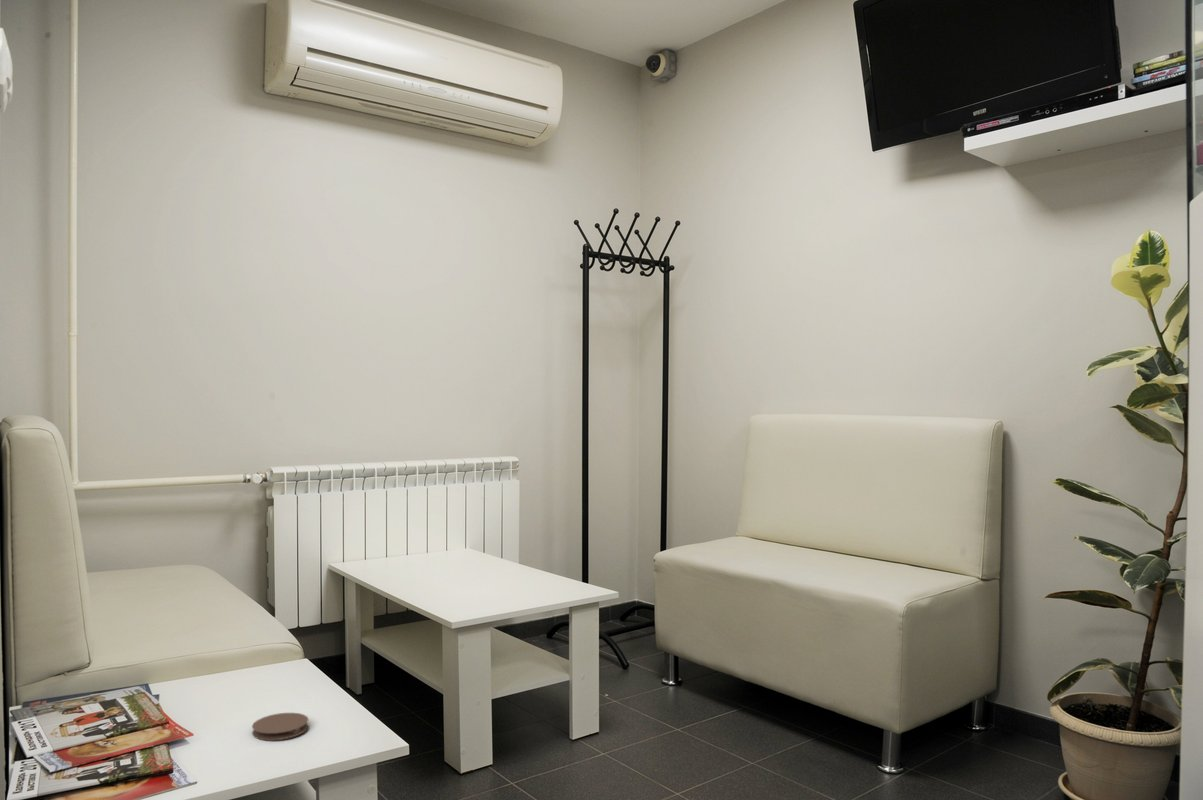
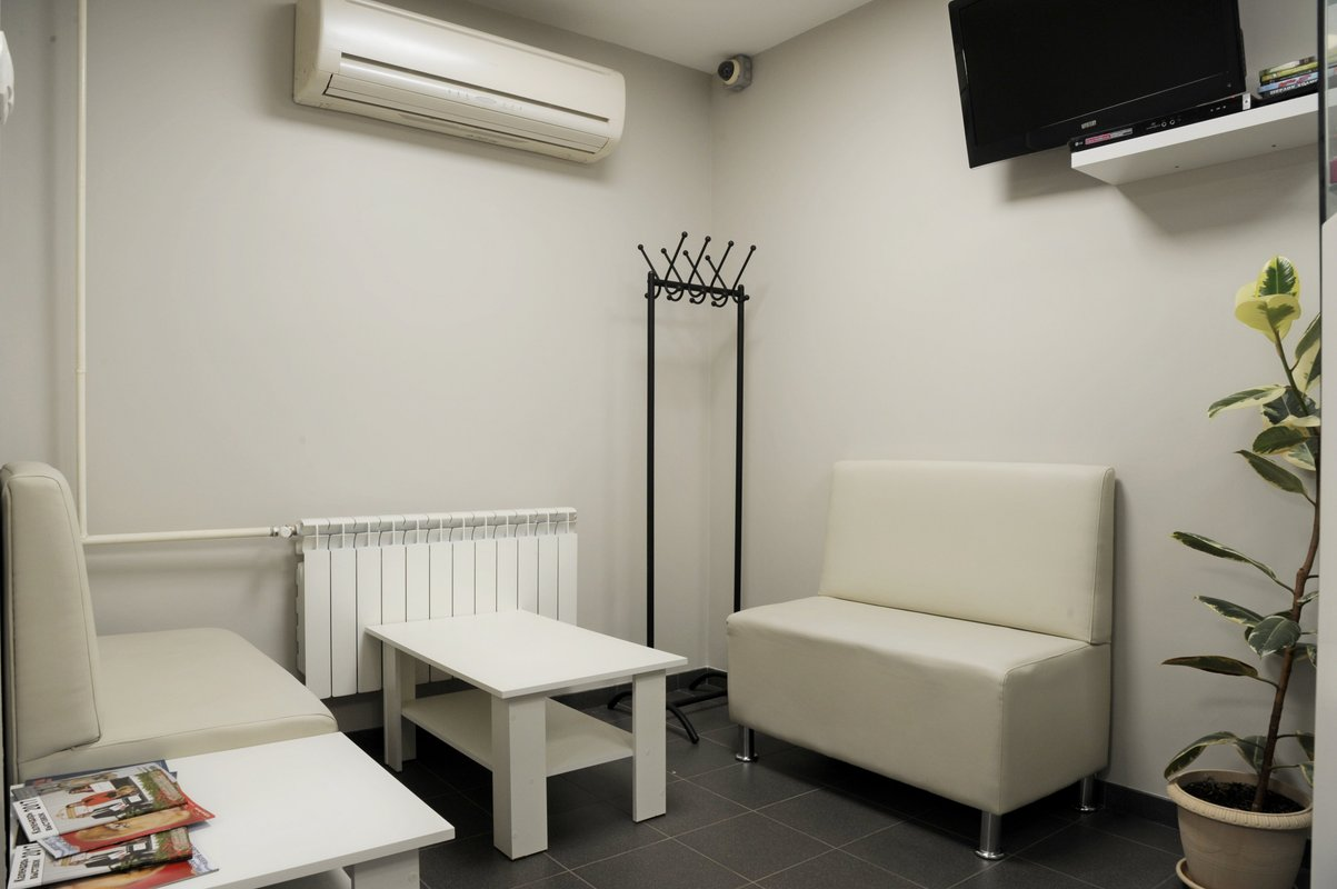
- coaster (280, 726)
